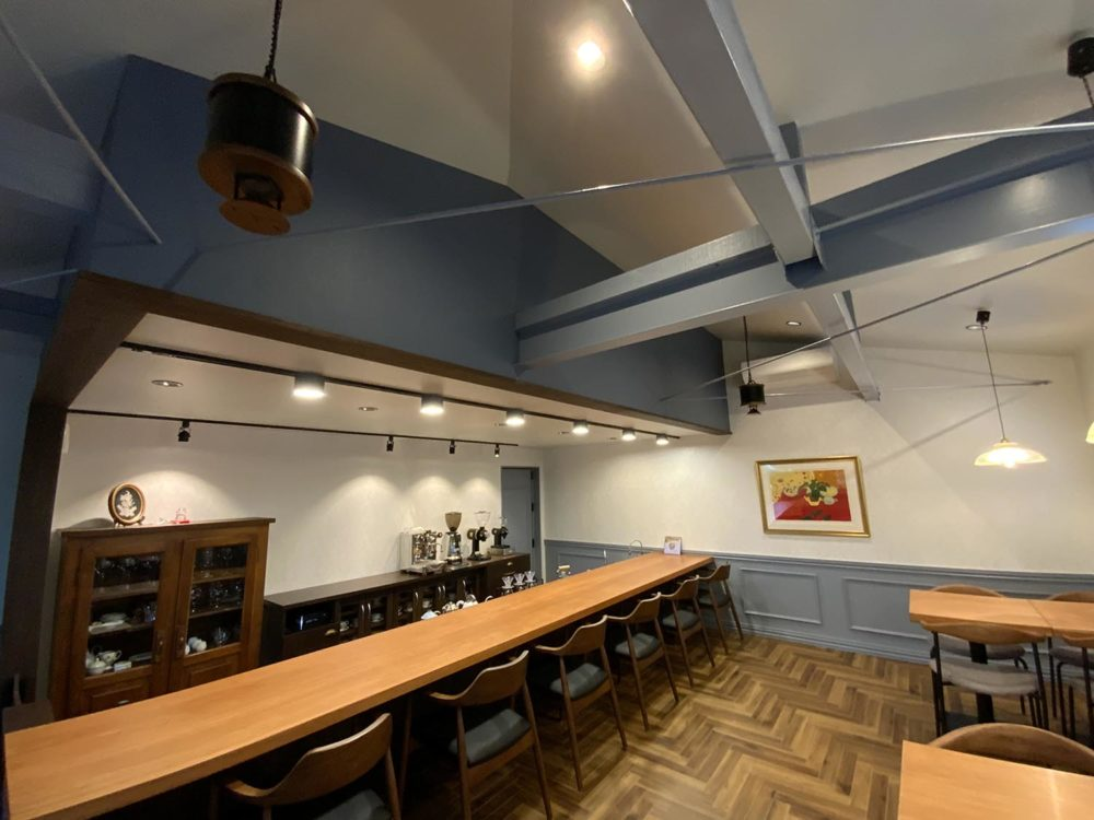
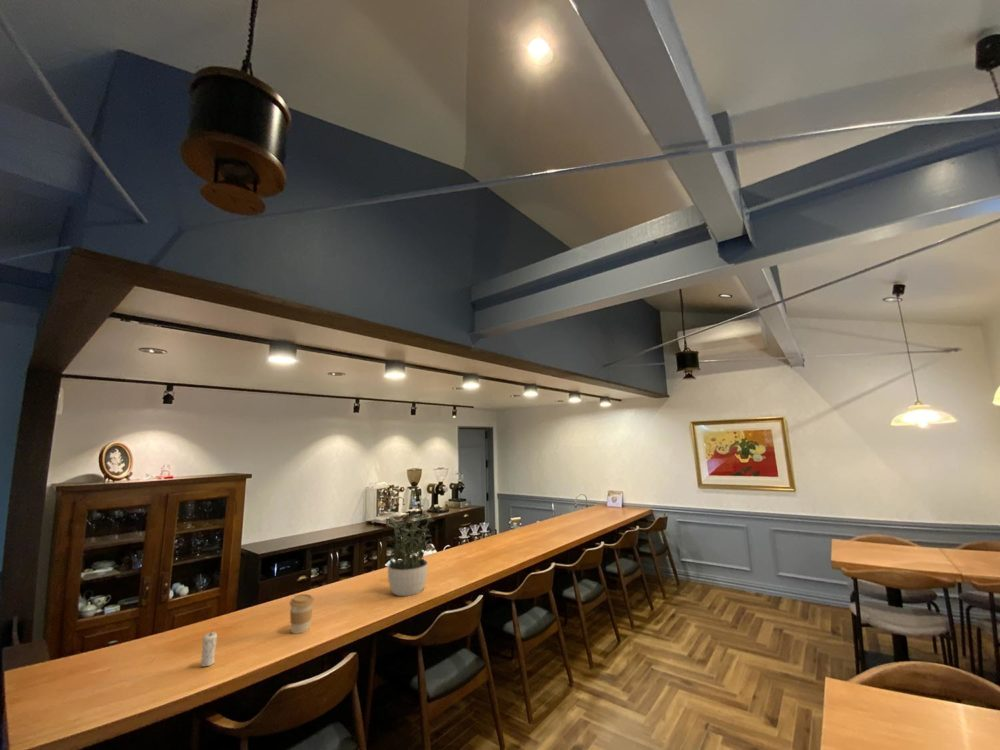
+ coffee cup (301, 612)
+ candle (209, 646)
+ potted plant (411, 550)
